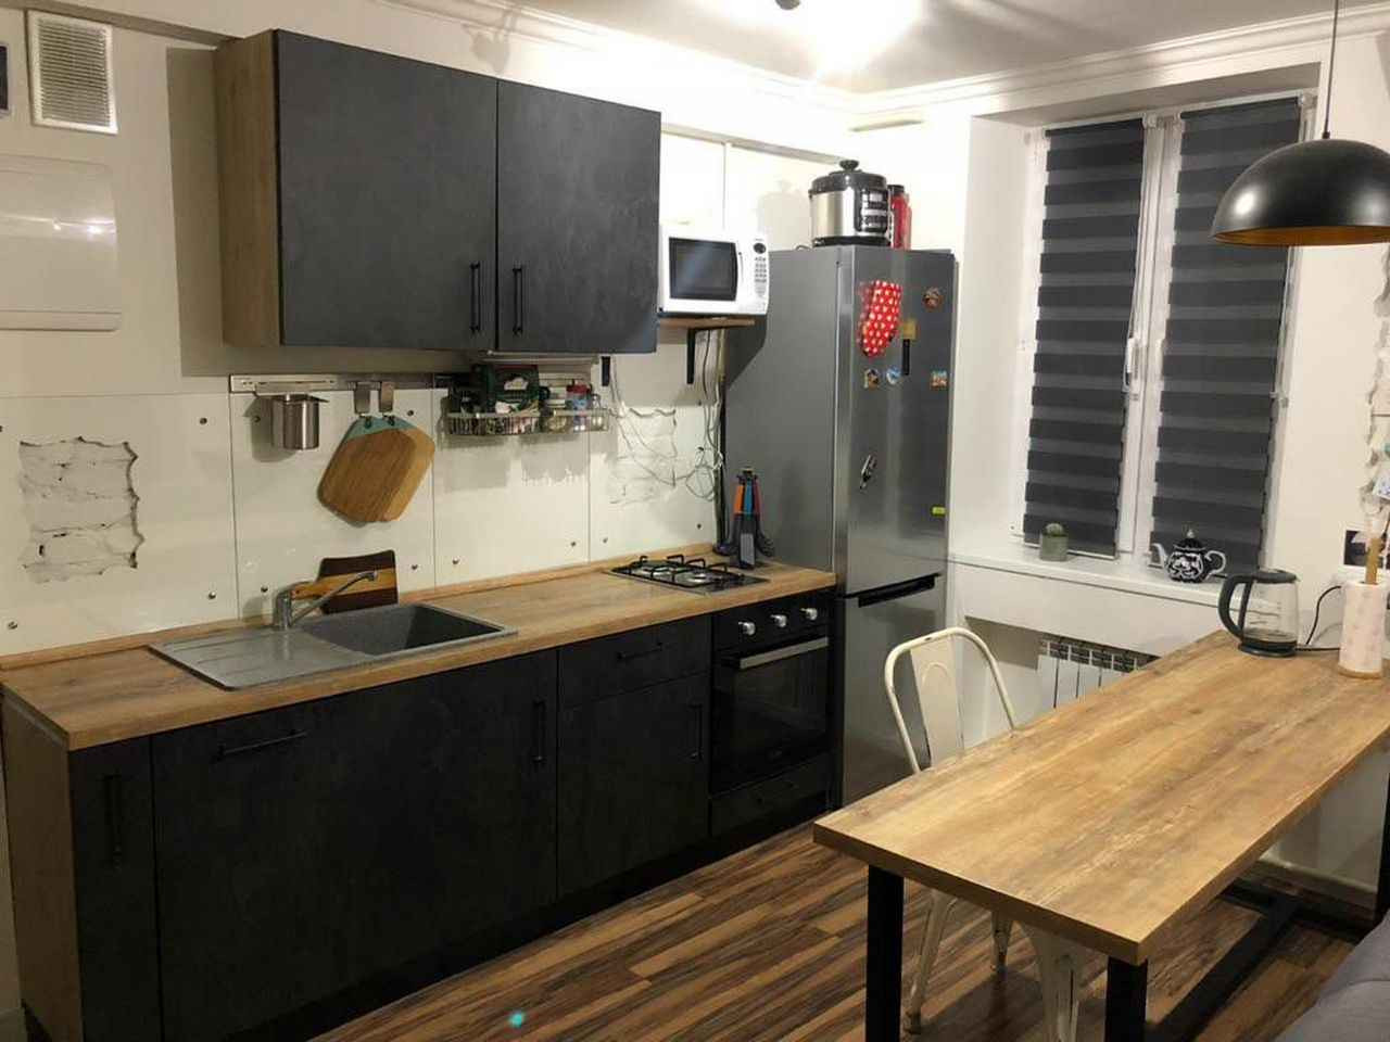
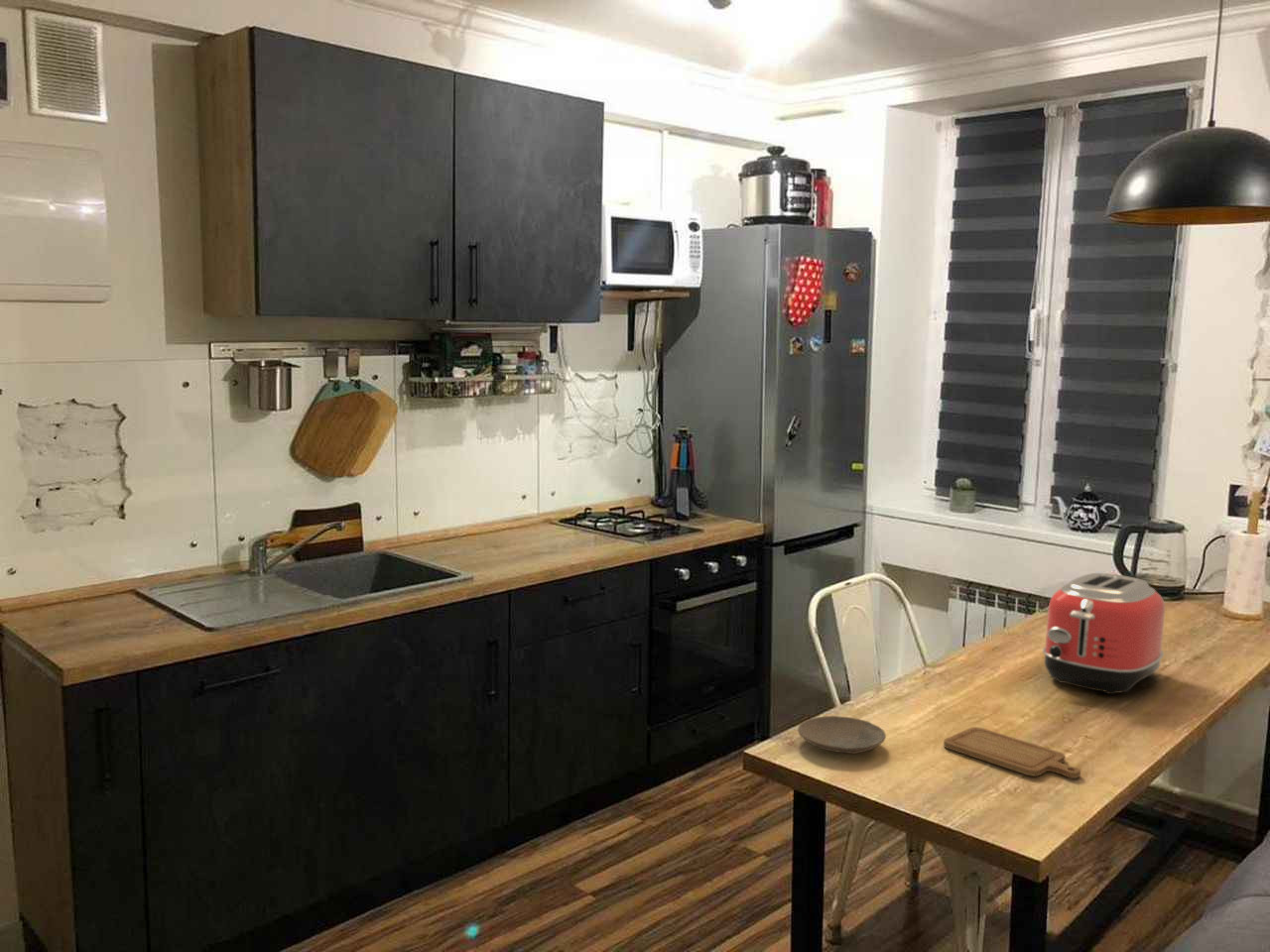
+ chopping board (1015, 754)
+ plate (840, 738)
+ toaster (1102, 631)
